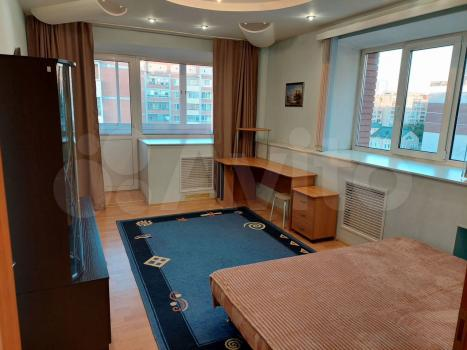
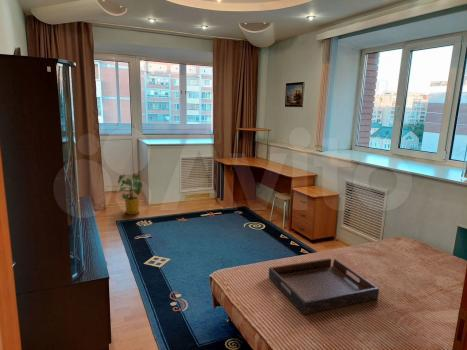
+ house plant (130, 194)
+ serving tray (320, 282)
